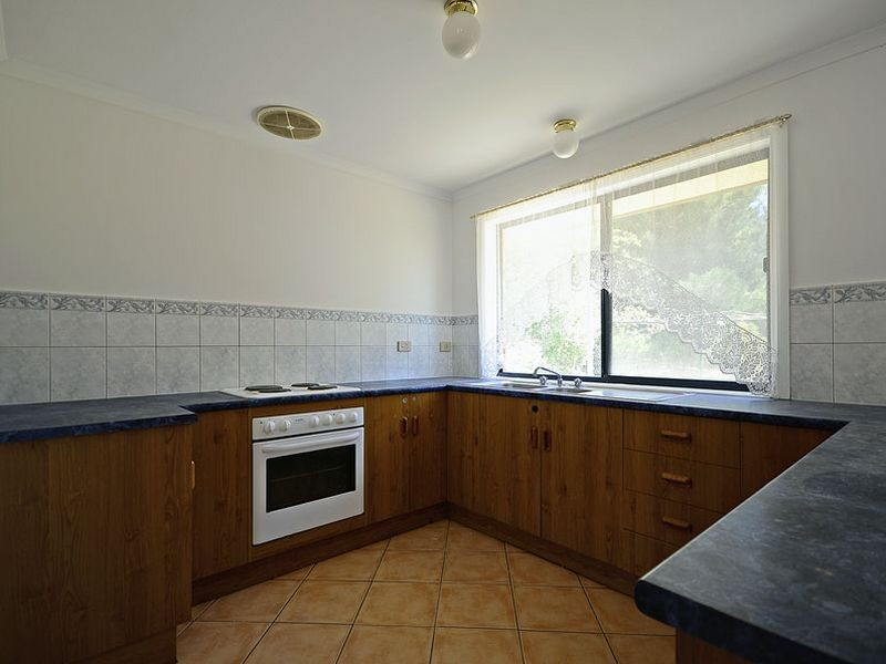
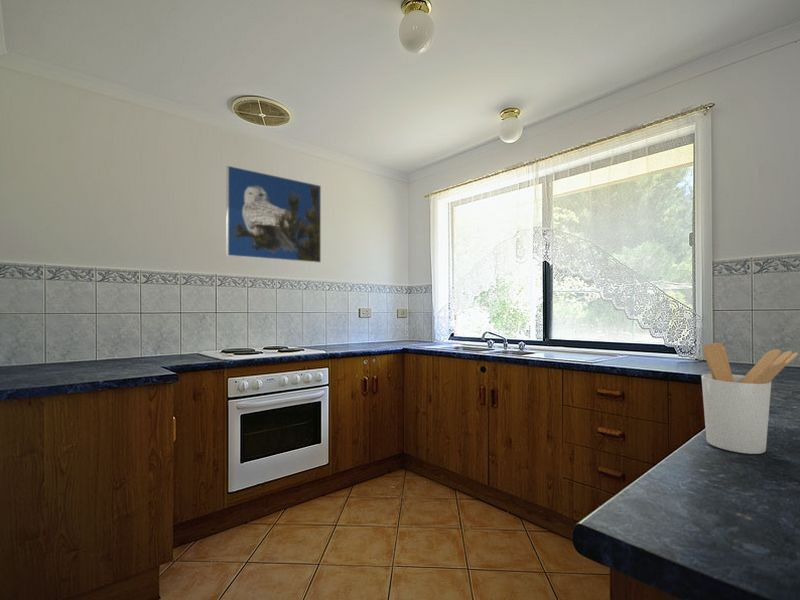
+ utensil holder (749, 395)
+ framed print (277, 218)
